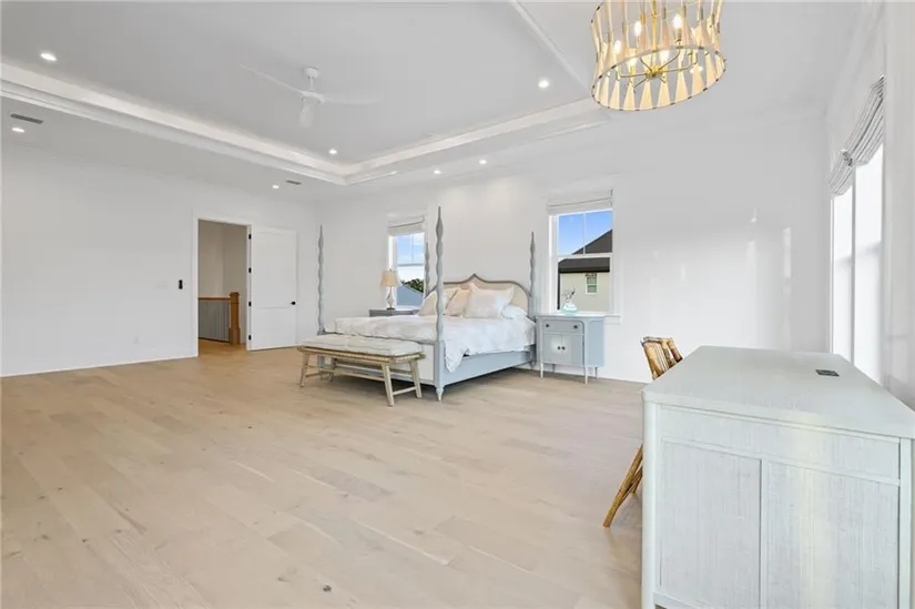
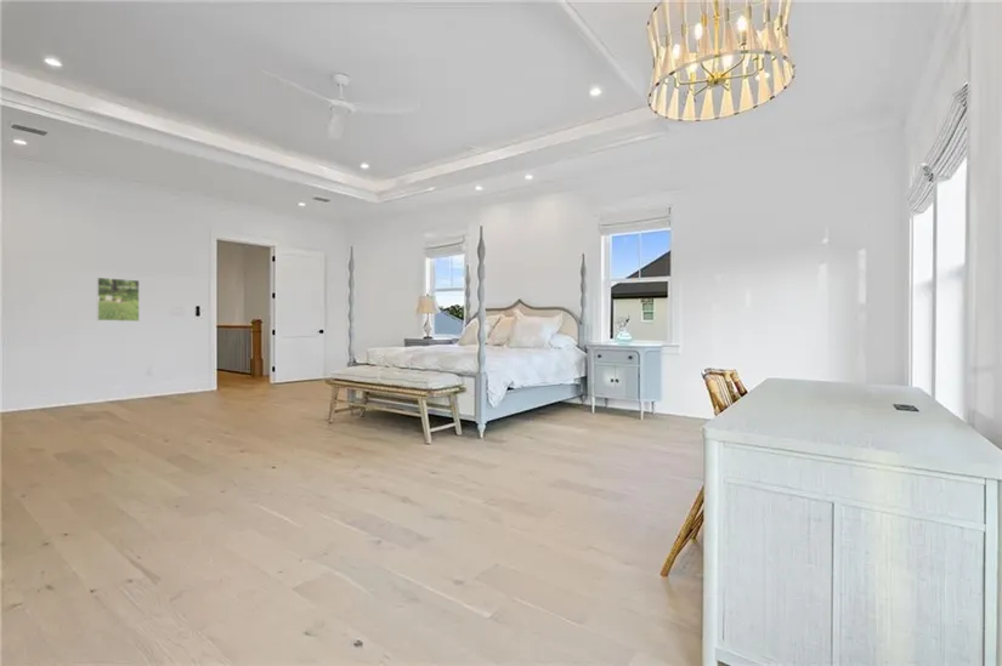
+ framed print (118, 300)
